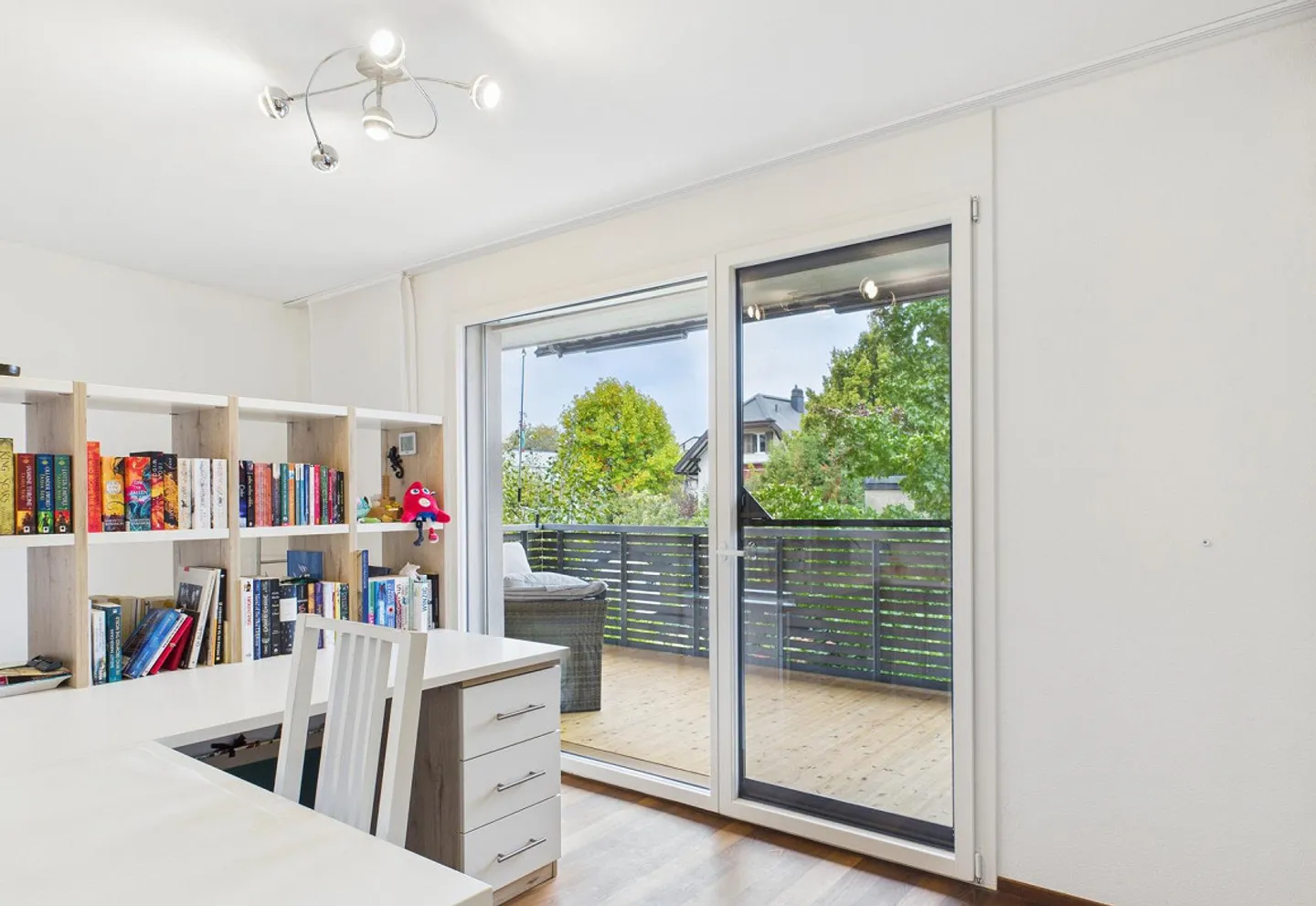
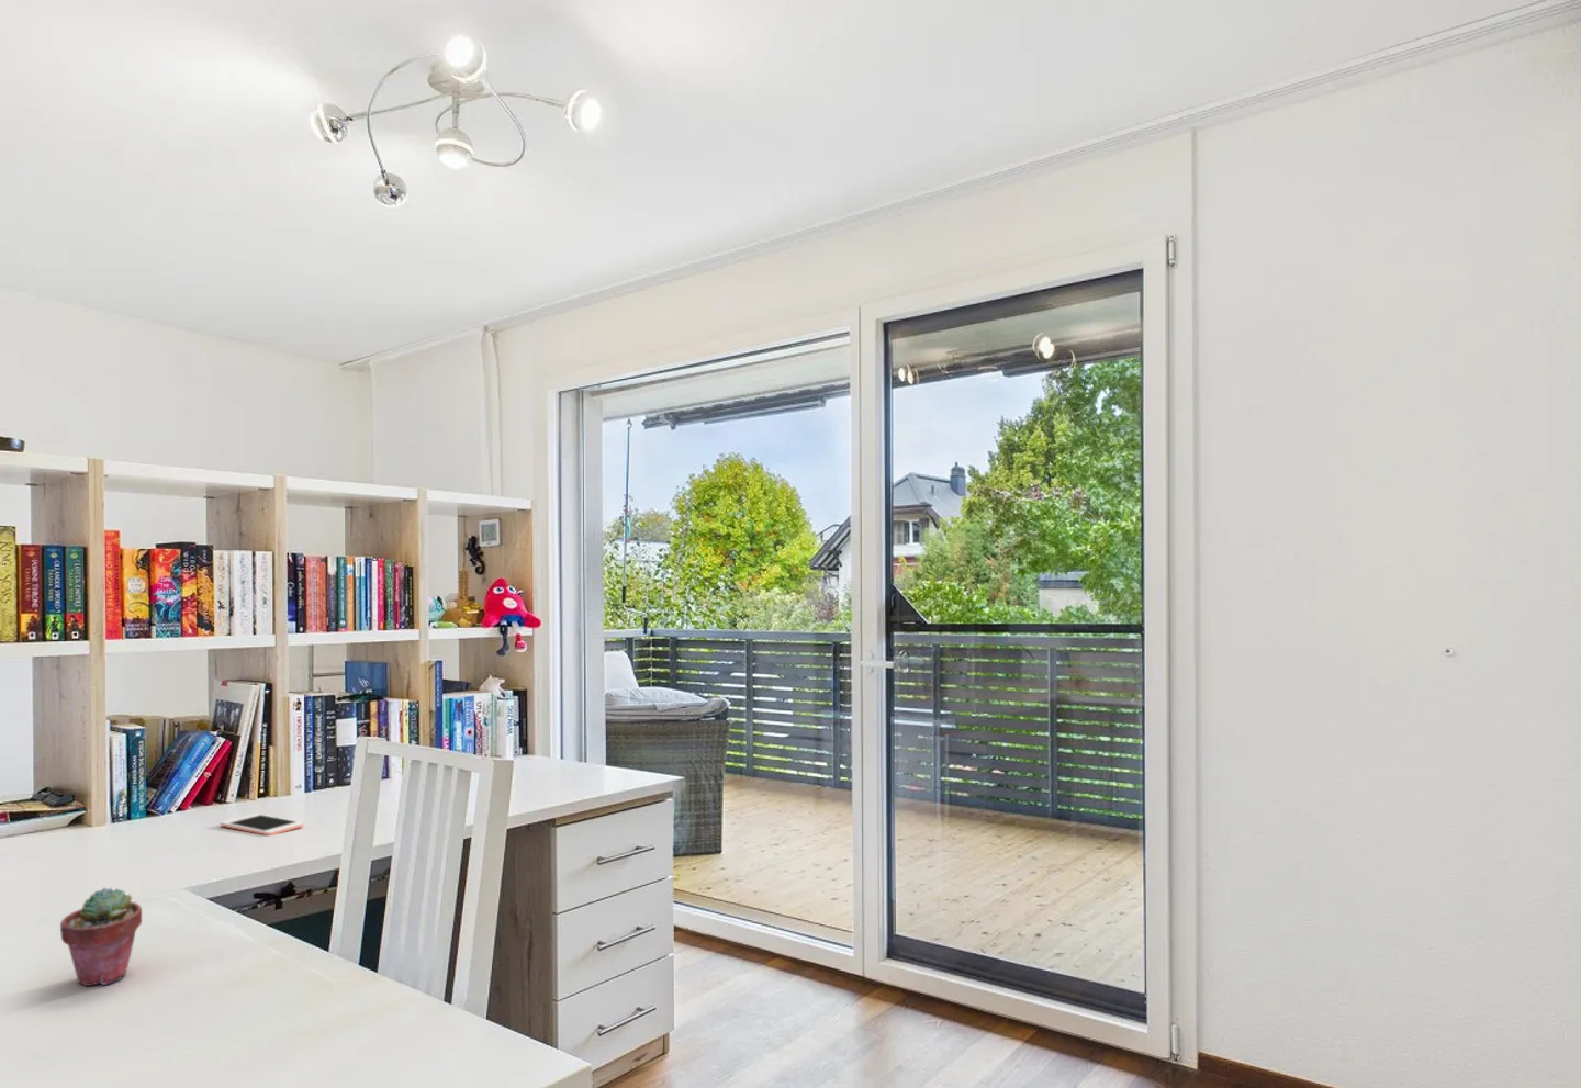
+ potted succulent (102, 932)
+ cell phone (262, 824)
